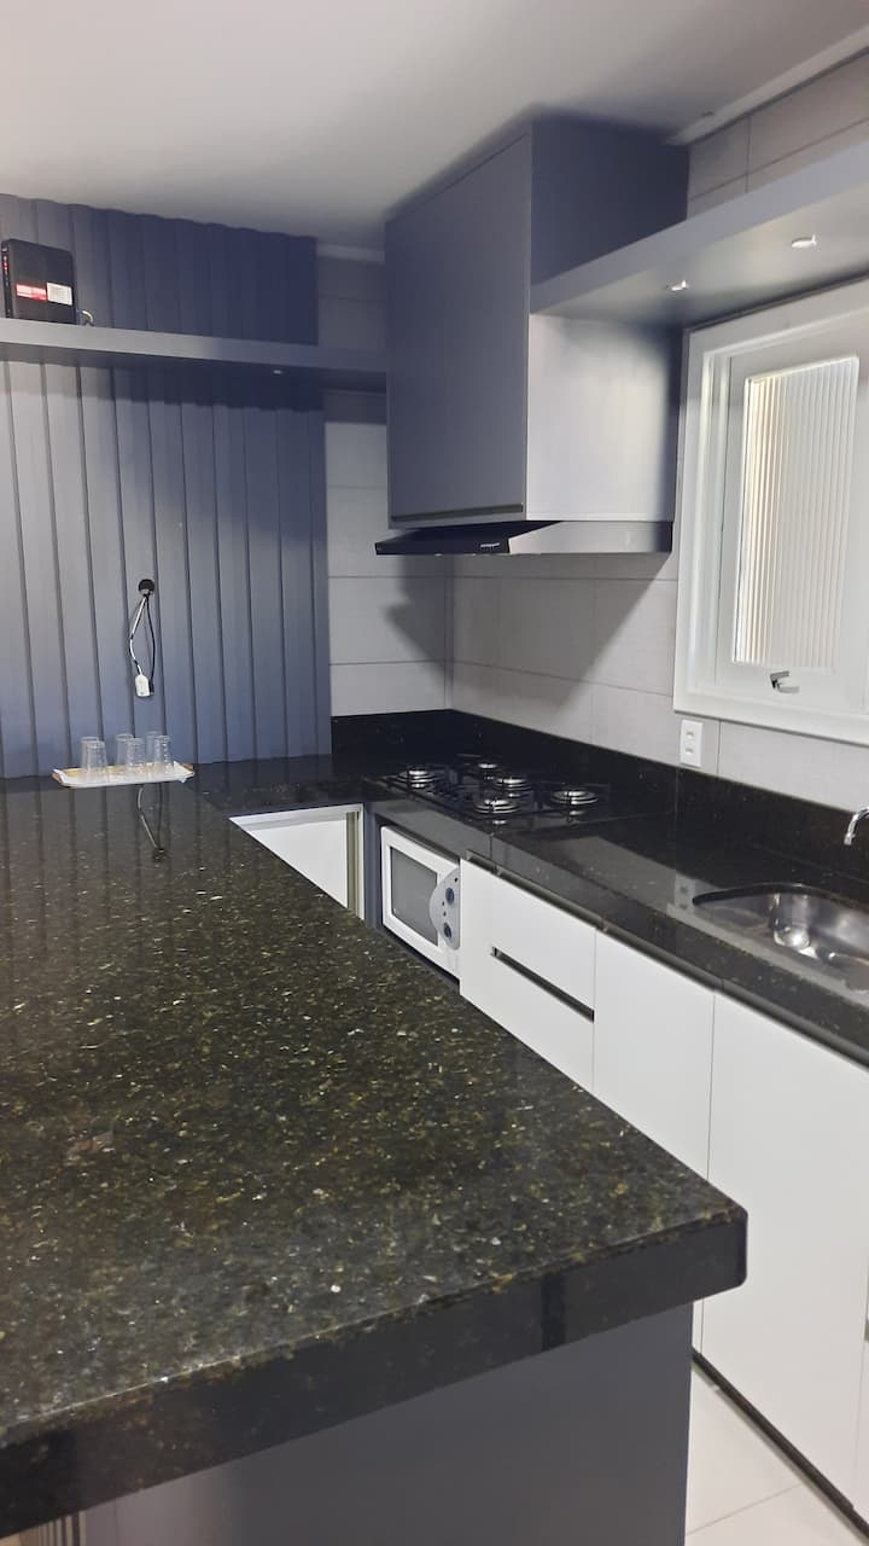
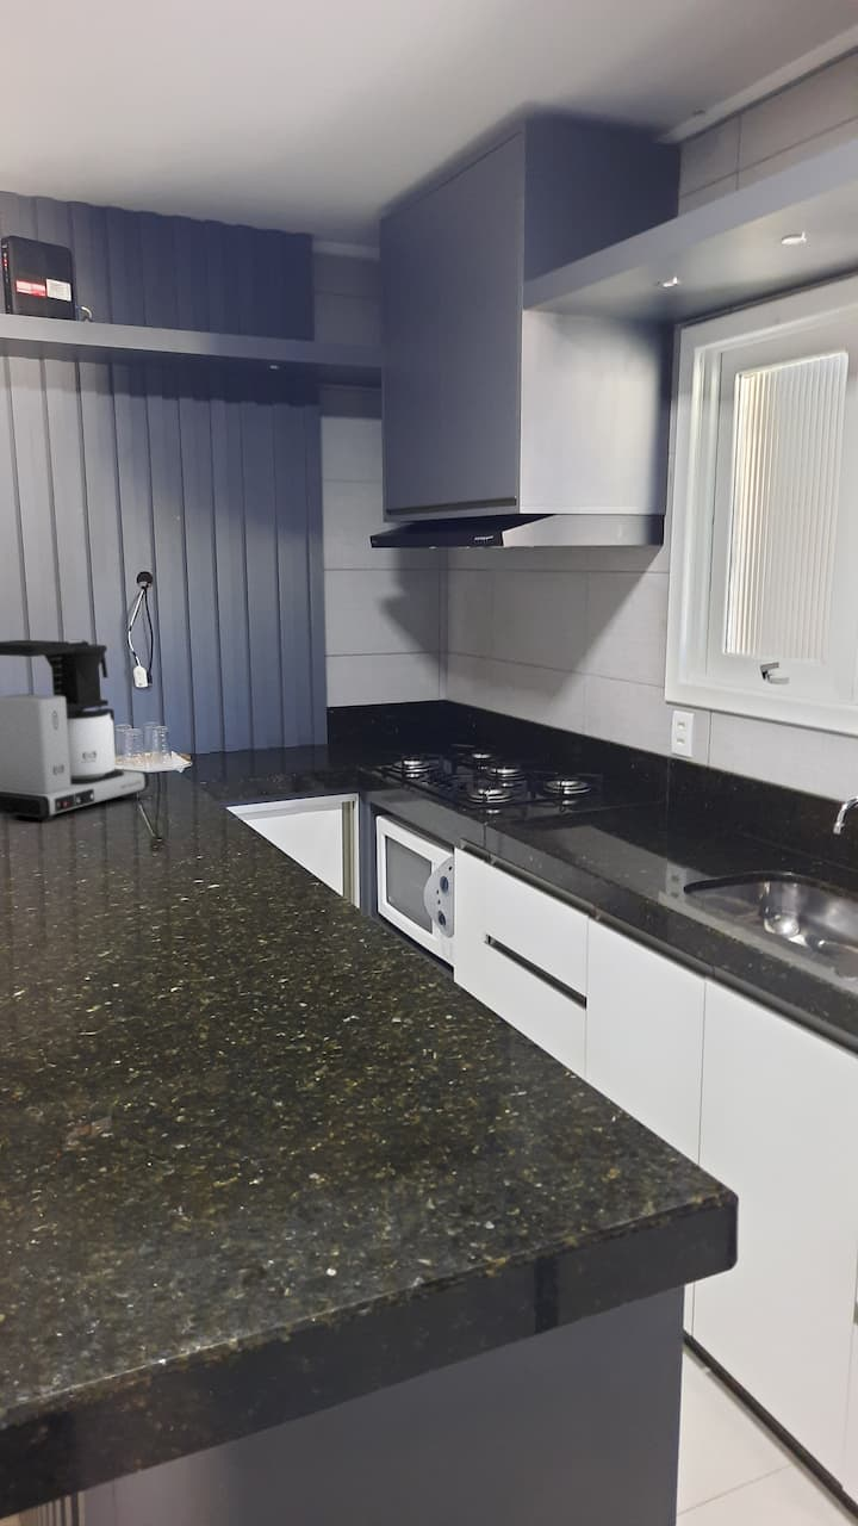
+ coffee maker (62, 722)
